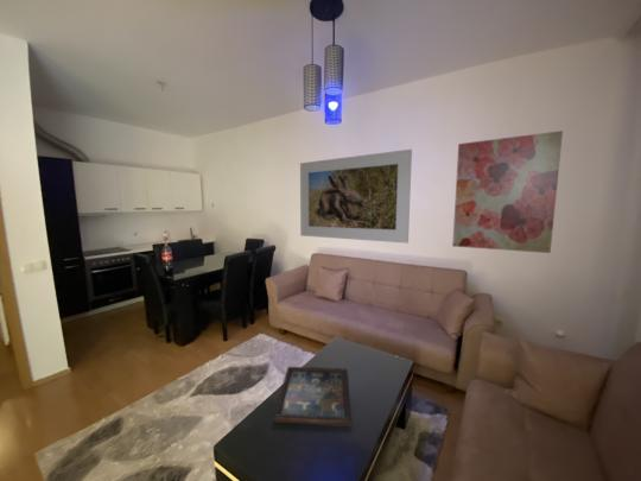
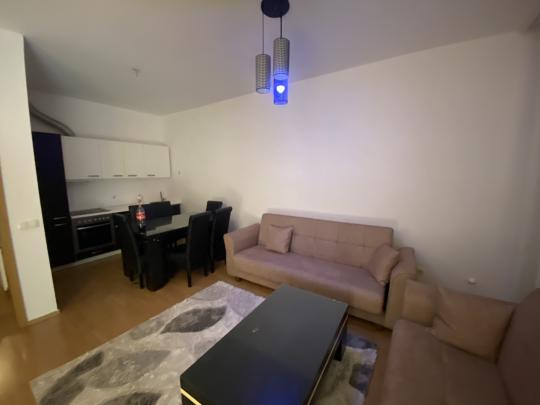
- decorative tray (315, 391)
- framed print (348, 198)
- wall art (501, 195)
